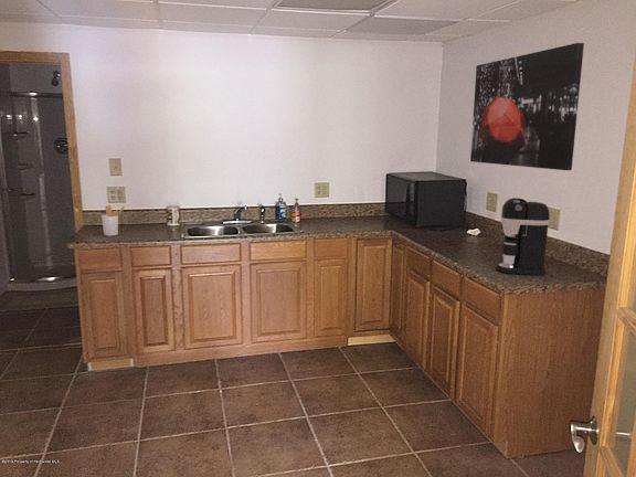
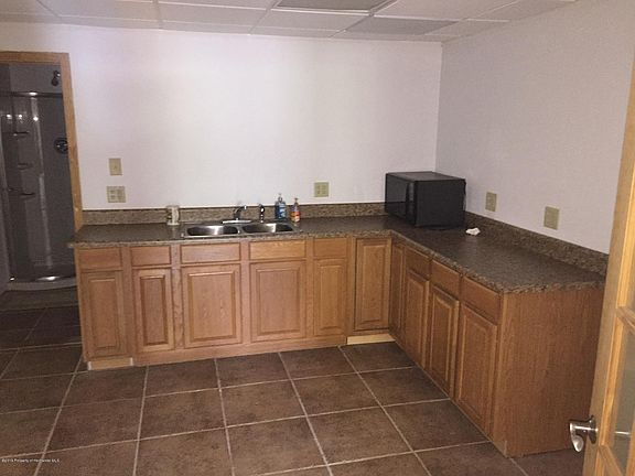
- wall art (518, 112)
- coffee maker (523, 234)
- utensil holder (114, 220)
